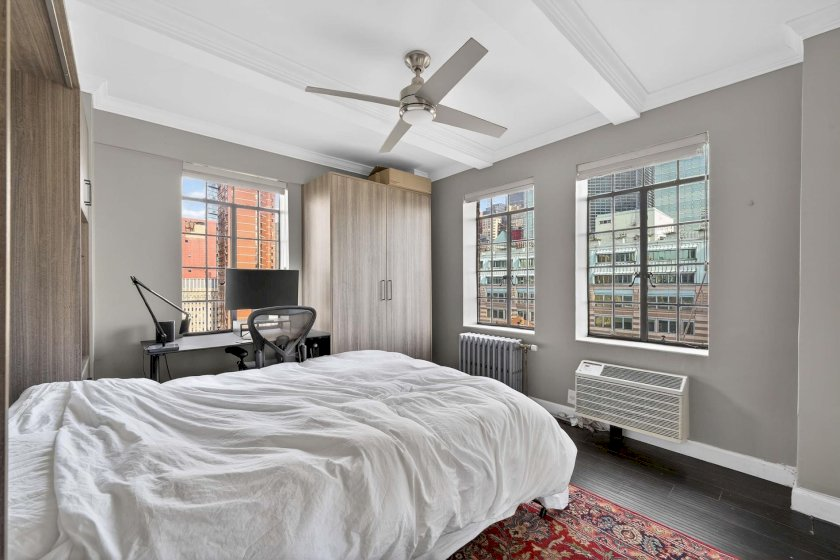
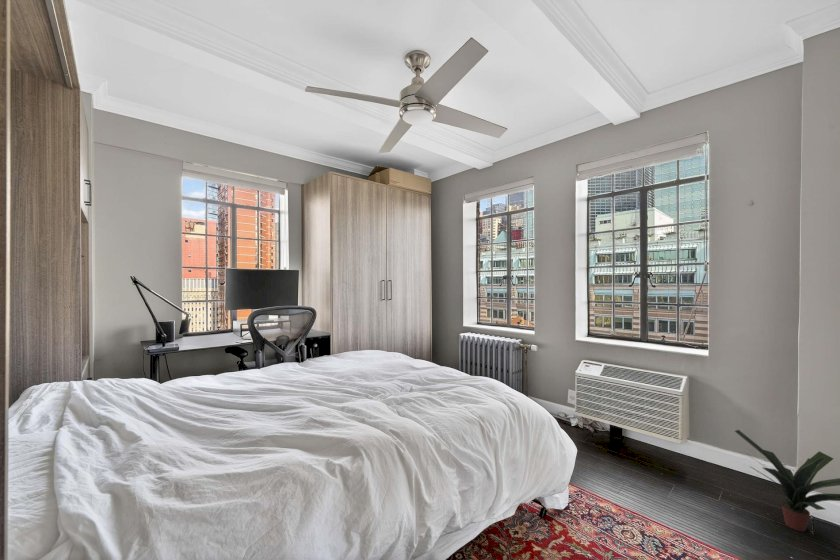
+ potted plant (789, 483)
